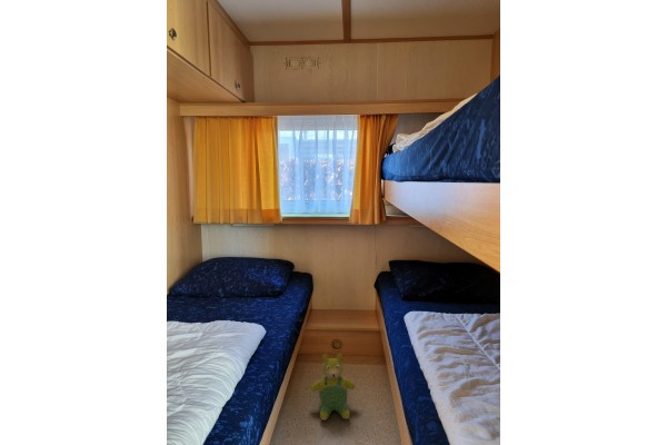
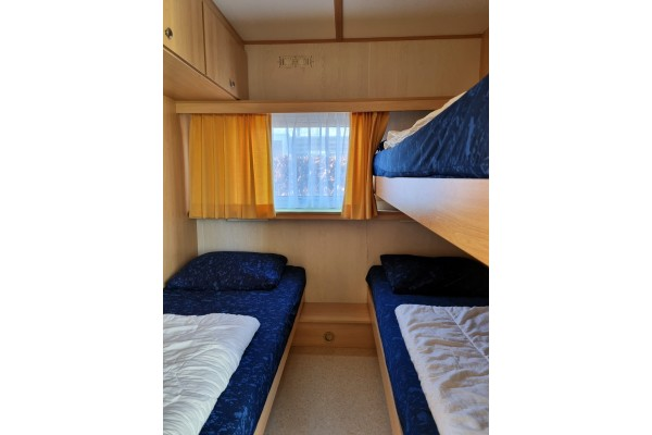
- teddy bear (334, 384)
